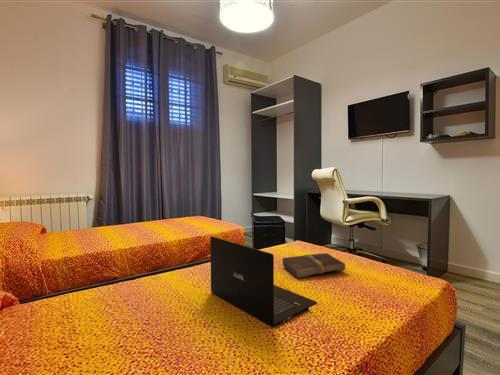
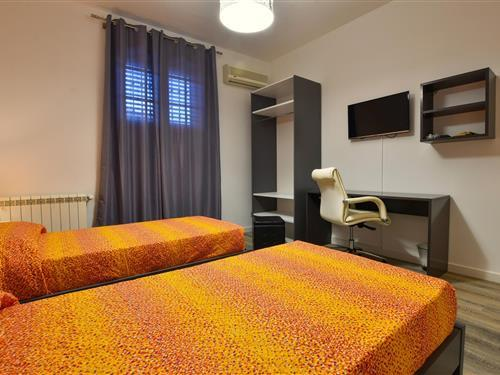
- book (313, 263)
- laptop (261, 268)
